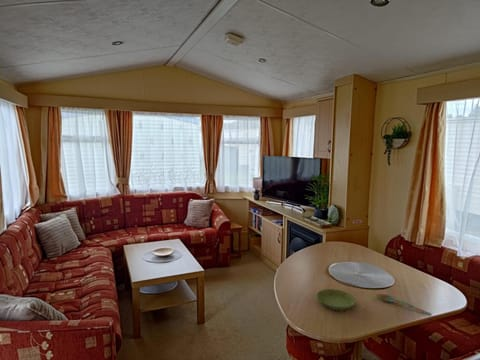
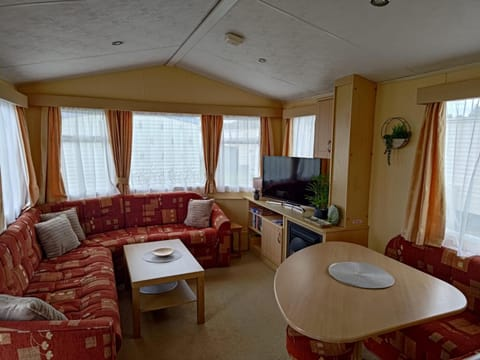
- saucer (335, 300)
- spoon (403, 303)
